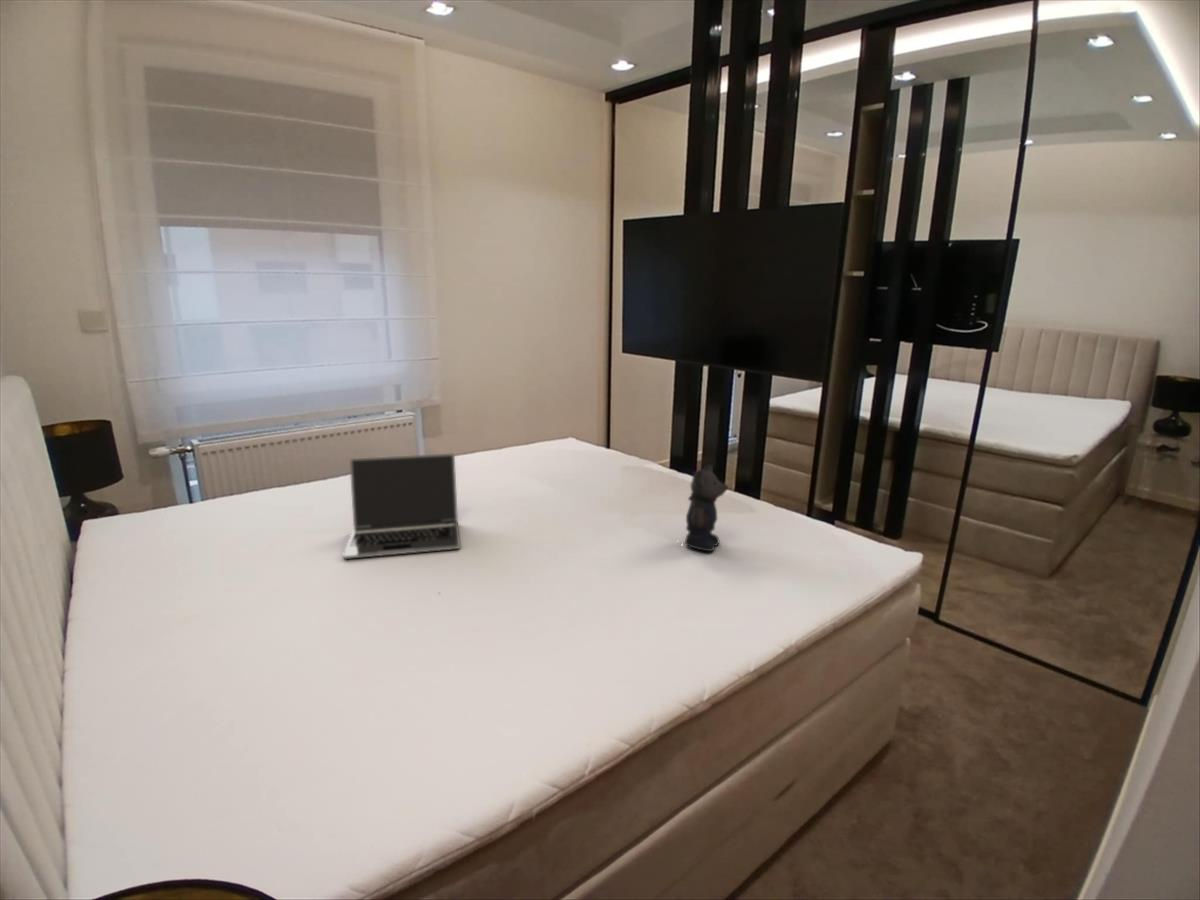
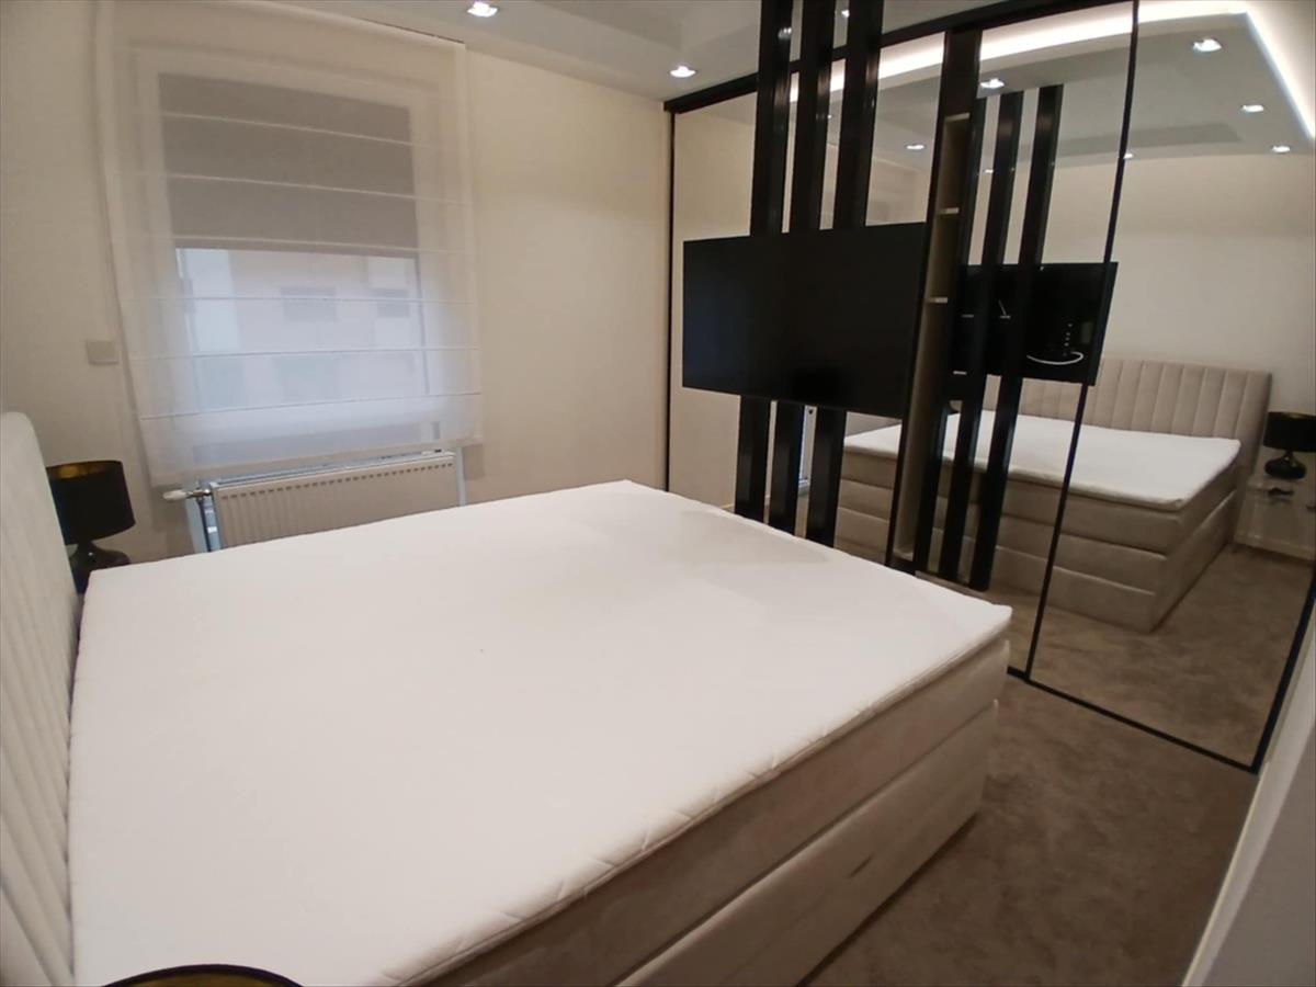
- laptop (403, 502)
- bear (702, 505)
